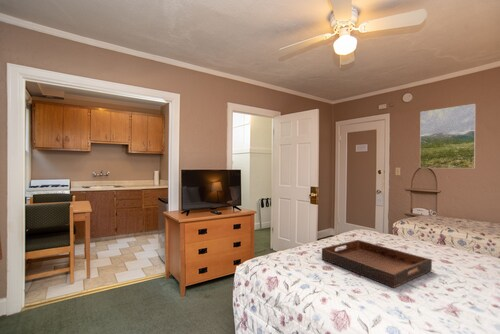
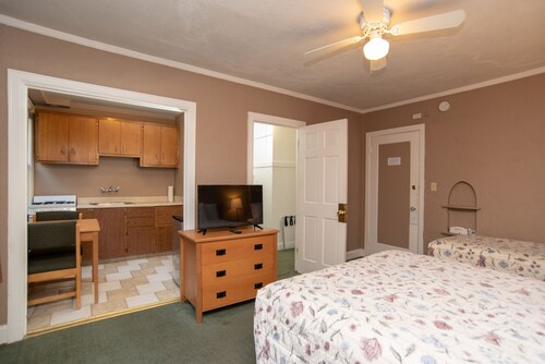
- serving tray (372, 259)
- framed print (445, 138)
